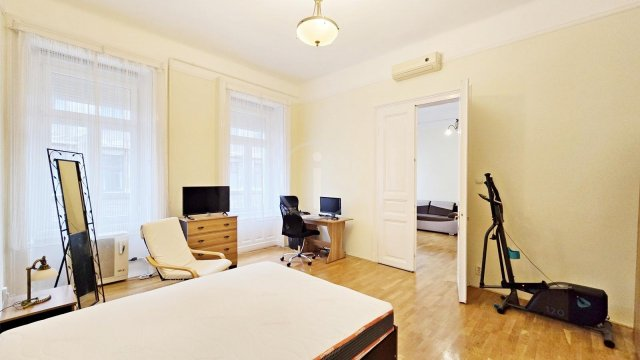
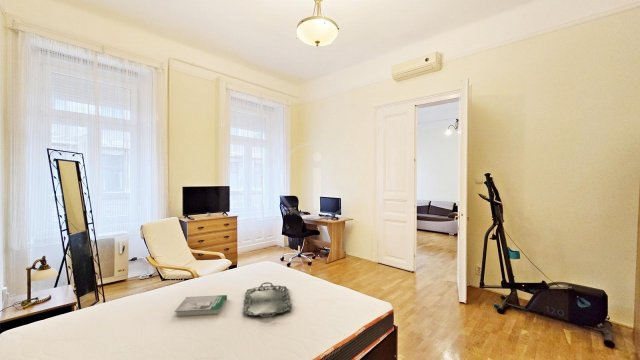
+ book (202, 305)
+ serving tray (267, 298)
